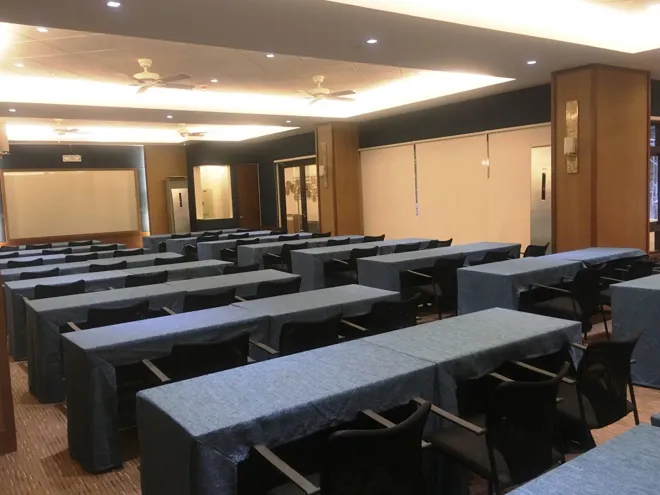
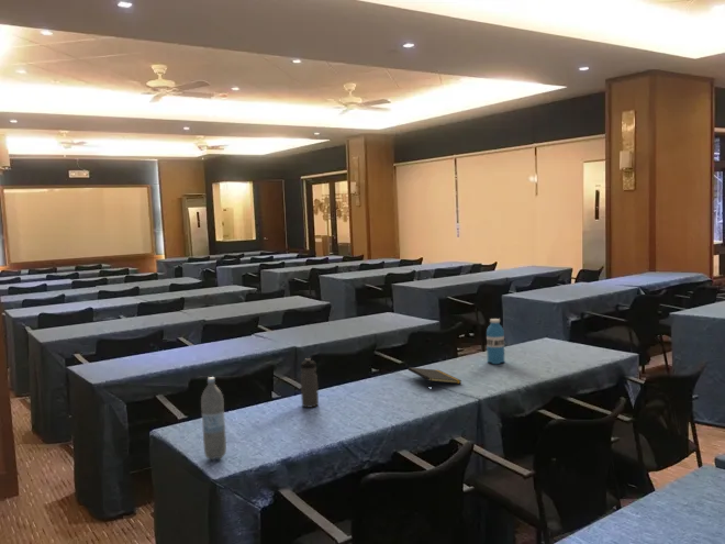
+ water bottle (213, 418)
+ notepad (434, 375)
+ water bottle (309, 381)
+ water bottle (495, 341)
